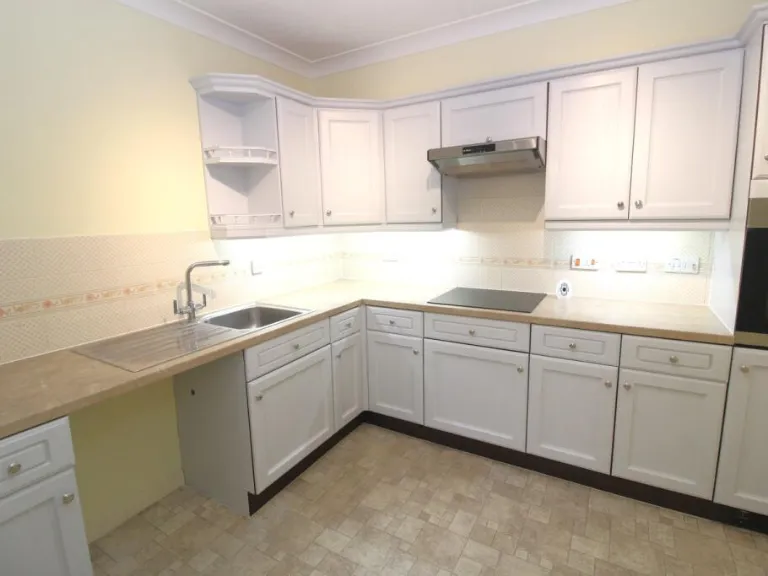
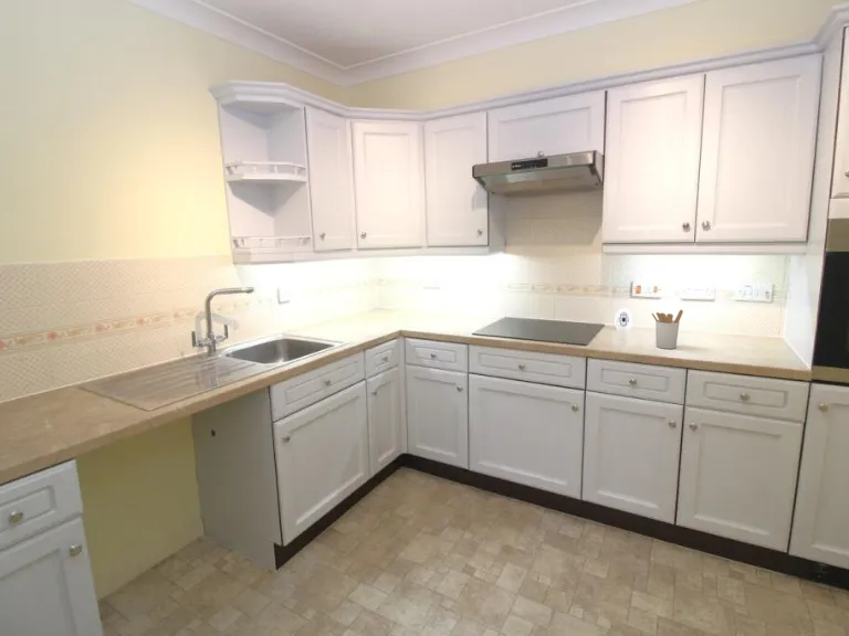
+ utensil holder (665, 328)
